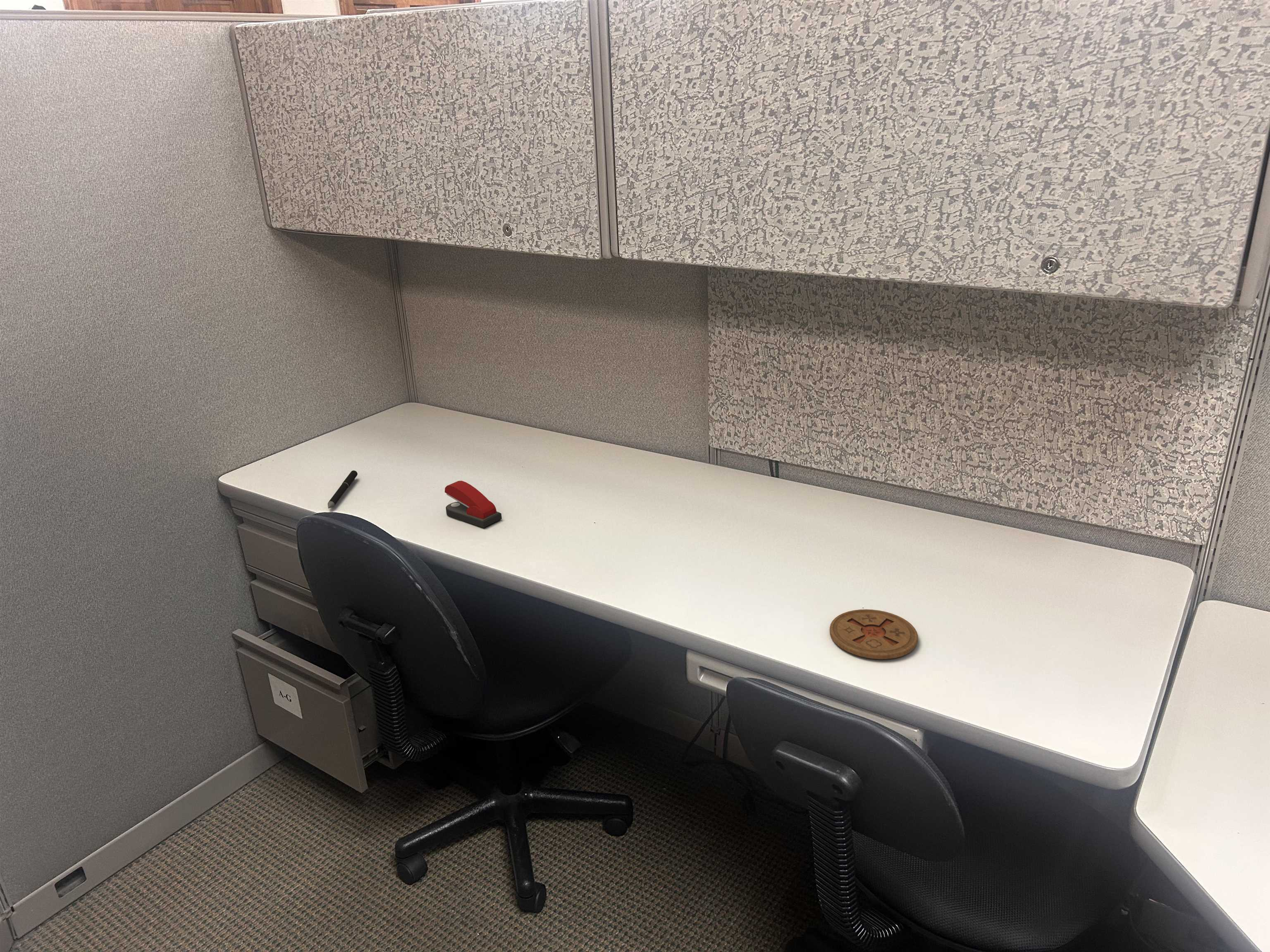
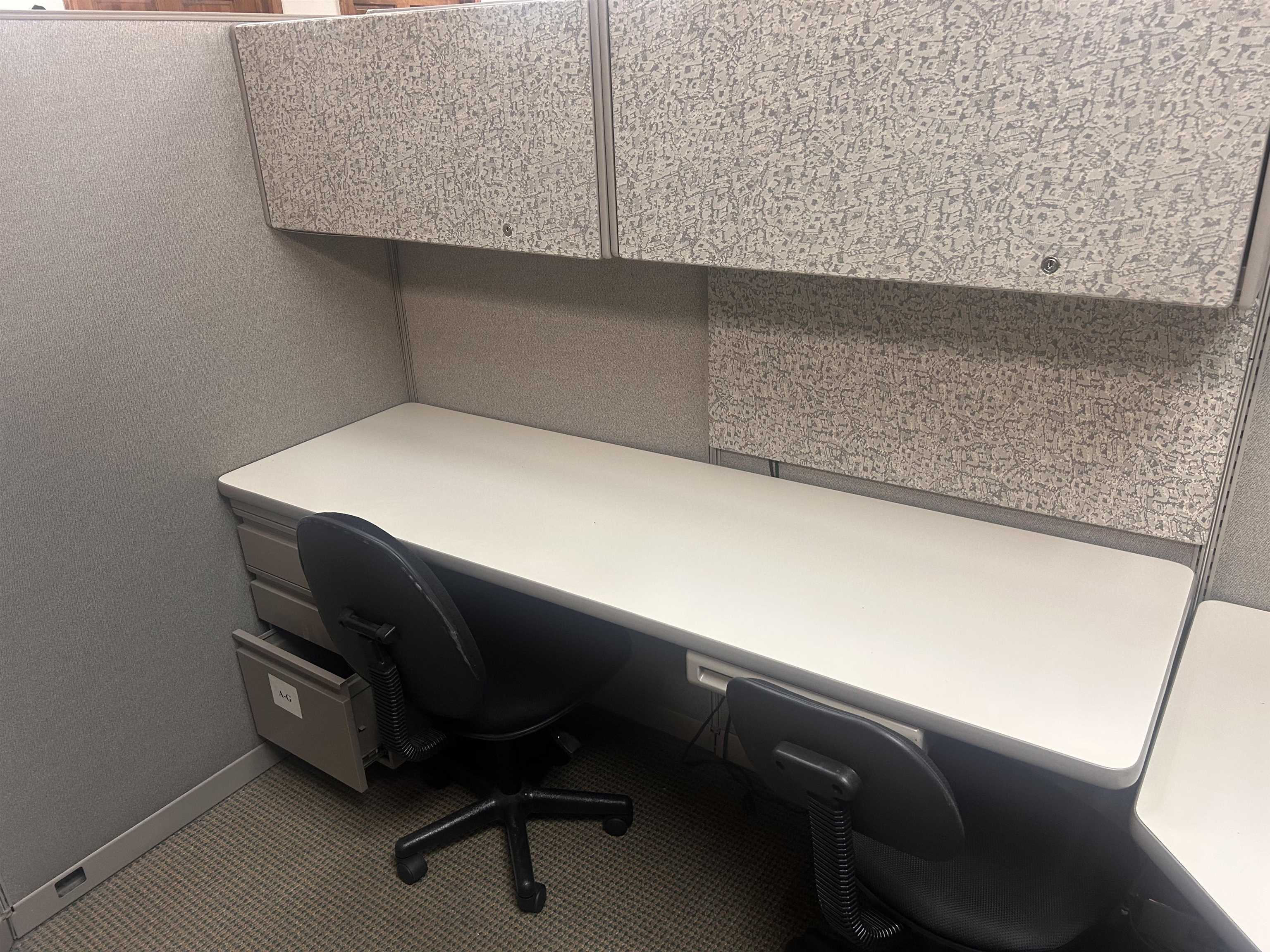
- pen (342, 489)
- stapler (469, 501)
- coaster (873, 633)
